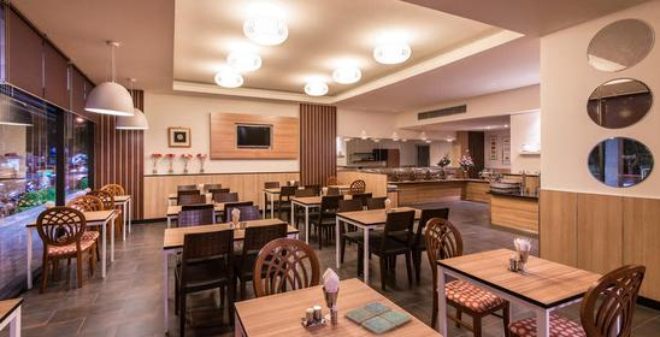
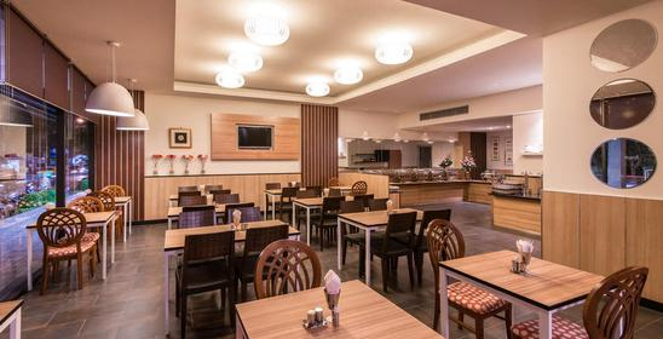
- drink coaster (377, 315)
